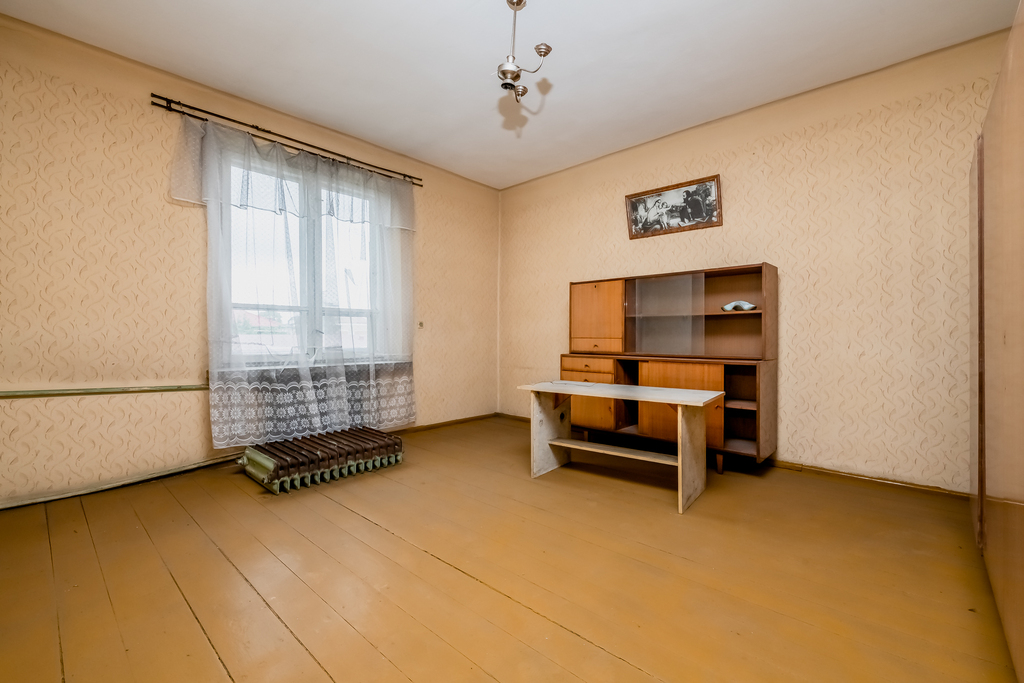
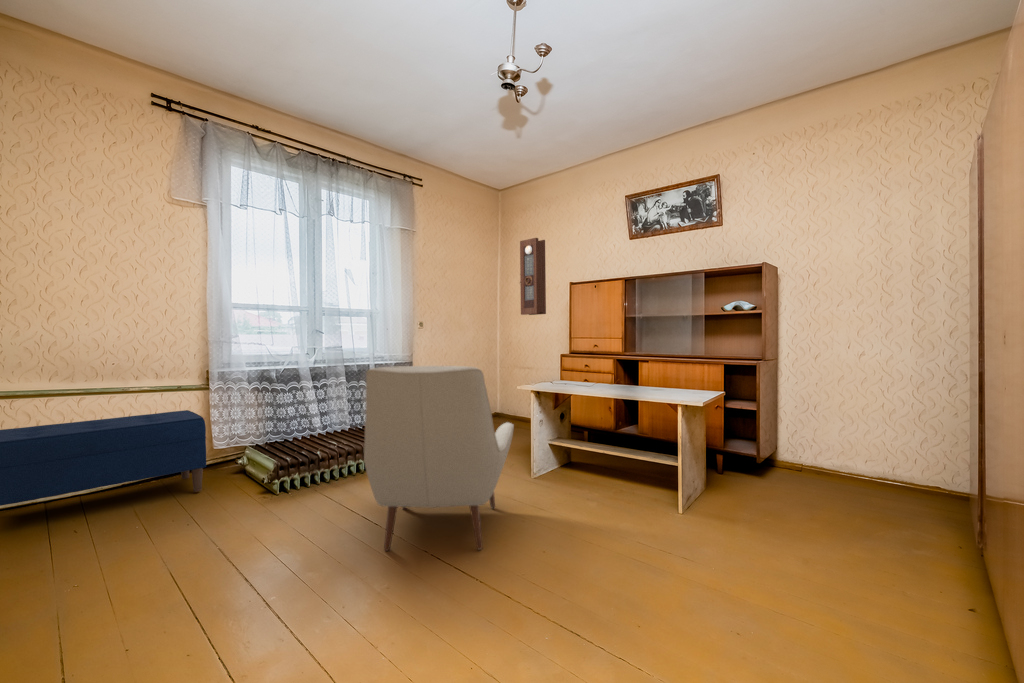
+ chair (438, 447)
+ pendulum clock (529, 277)
+ bench (96, 464)
